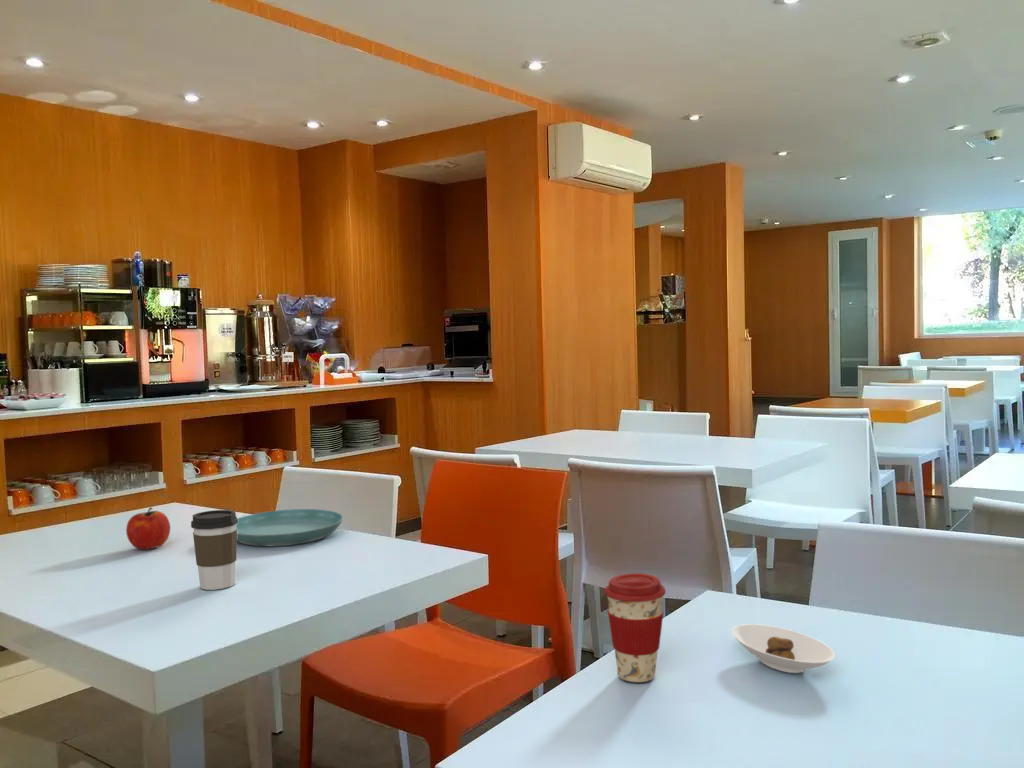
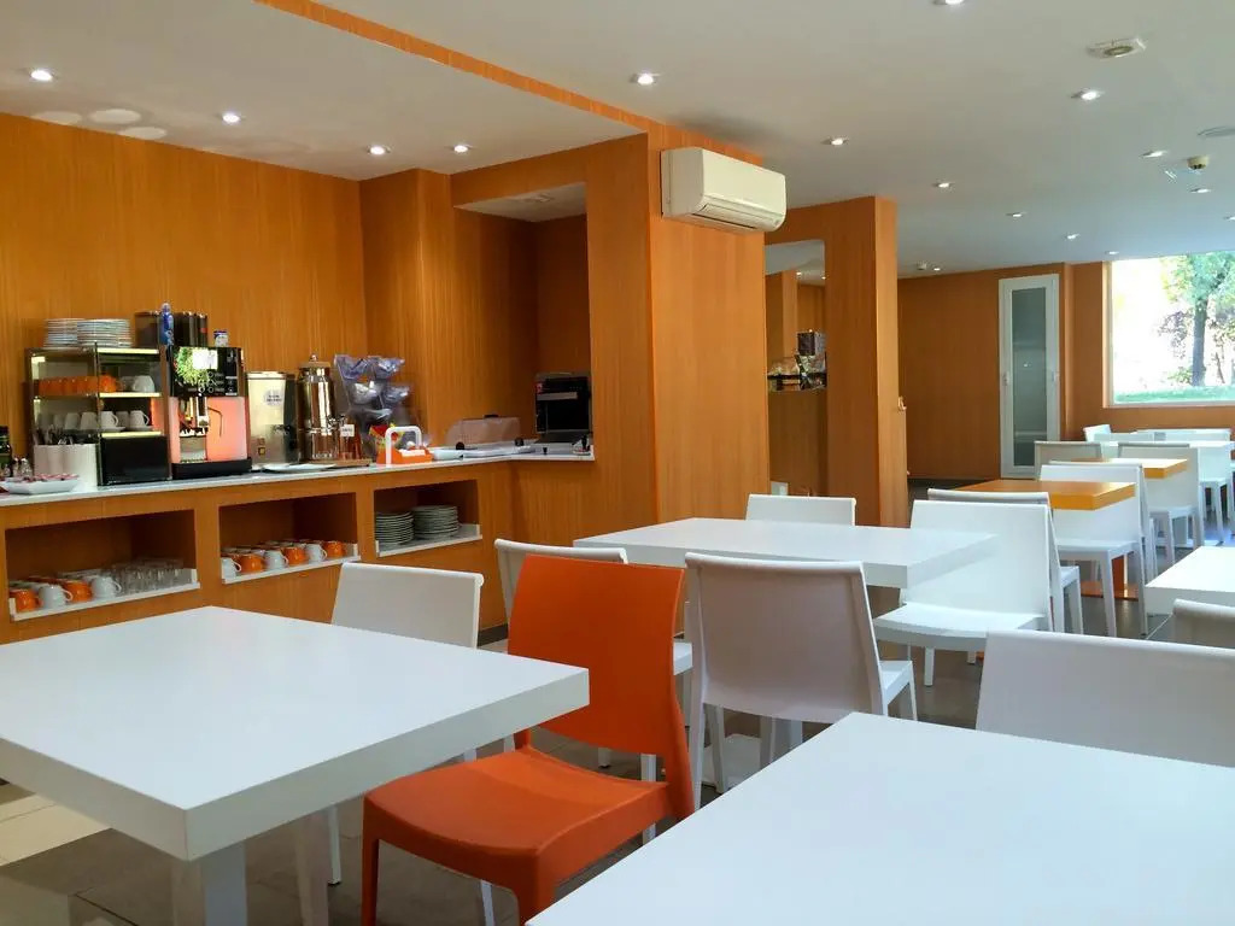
- saucer (781, 650)
- coffee cup (215, 549)
- saucer (285, 528)
- fruit (148, 527)
- coffee cup (635, 627)
